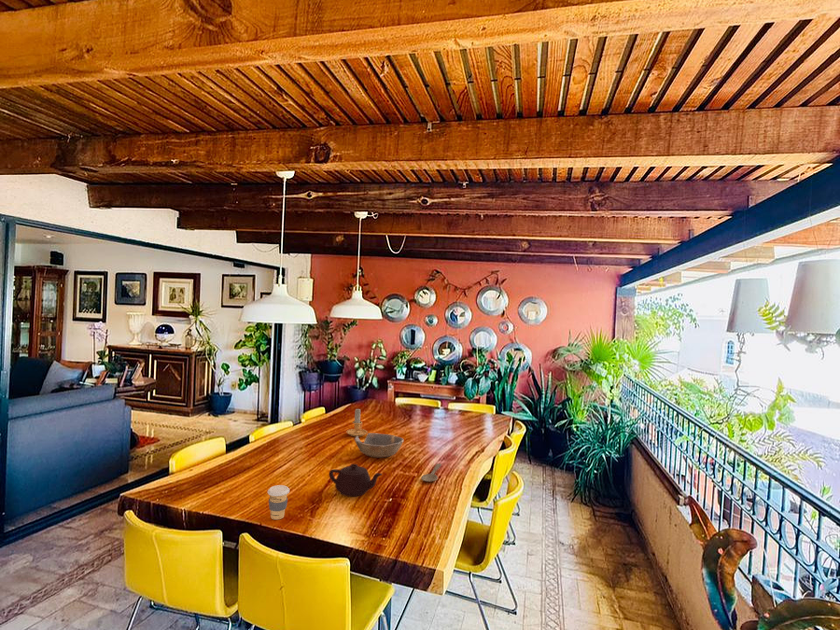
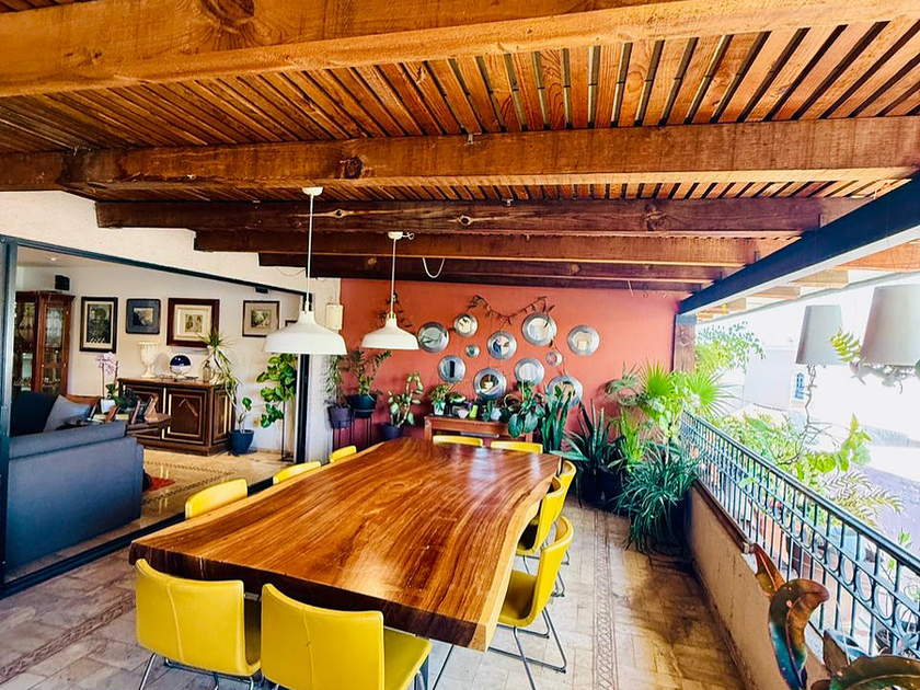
- candle (358, 420)
- bowl (378, 446)
- wooden spoon (433, 471)
- teapot (355, 478)
- coffee cup (278, 502)
